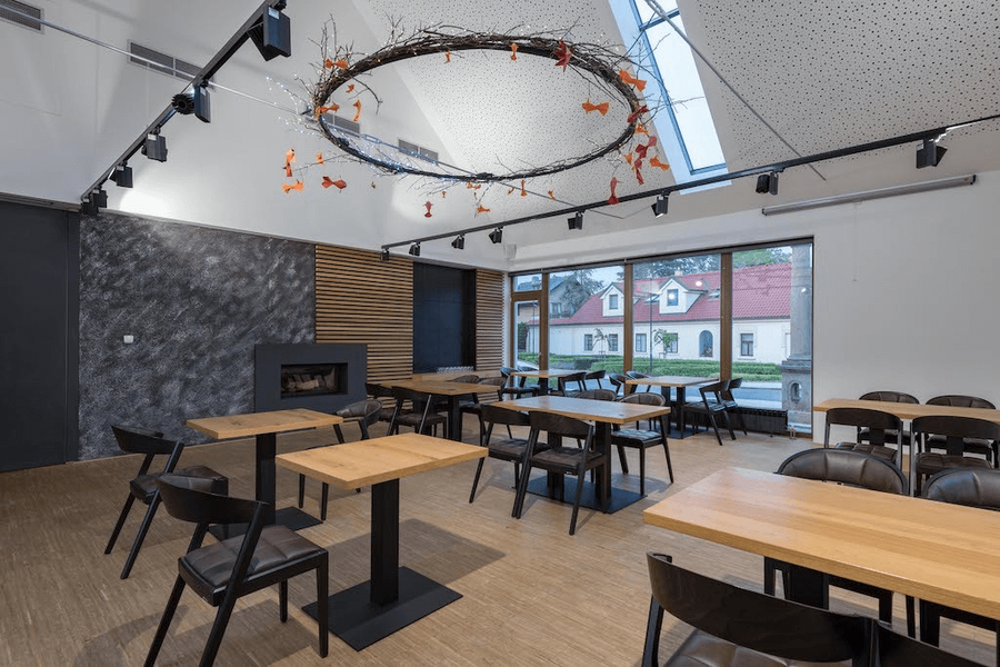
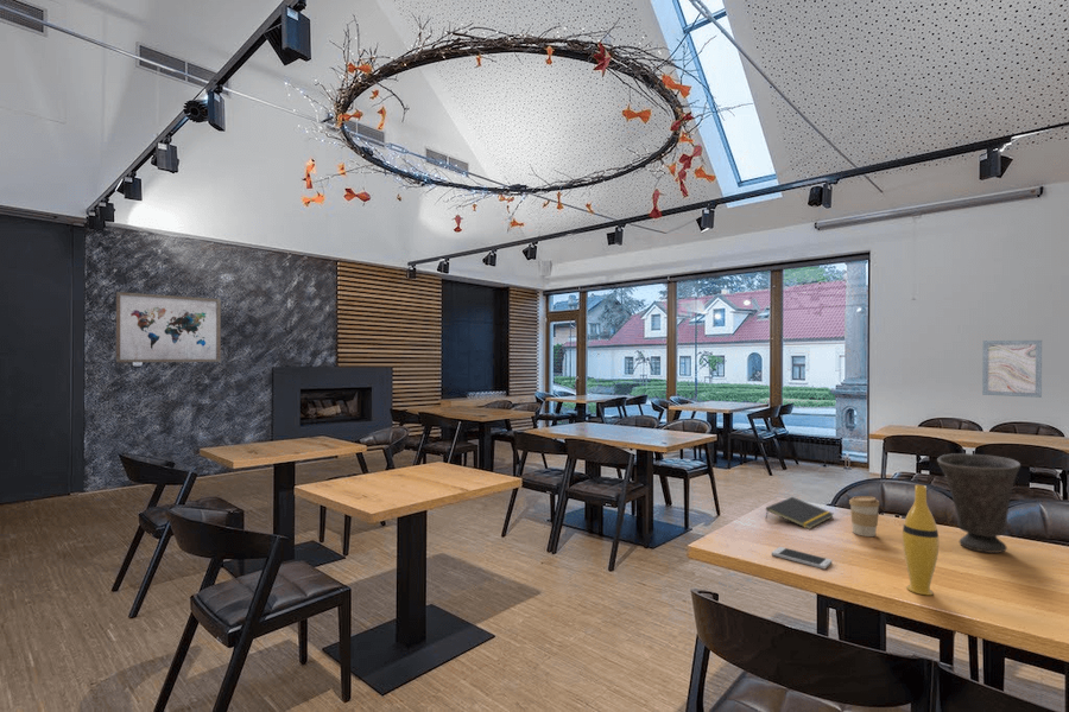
+ wall art (171, 329)
+ smartphone (801, 557)
+ wall art (1011, 368)
+ notepad (799, 511)
+ coffee cup (864, 515)
+ vase (976, 503)
+ vase (919, 538)
